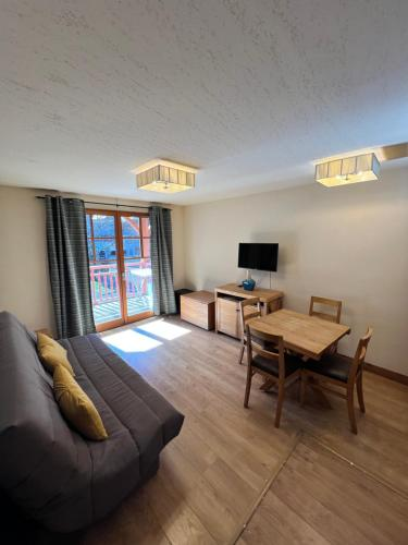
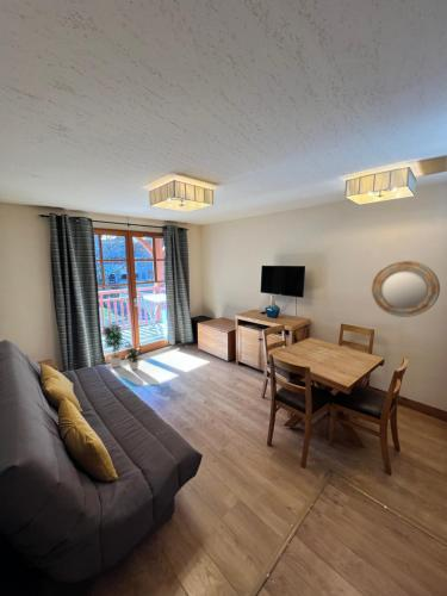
+ potted plant (124, 344)
+ home mirror (402, 288)
